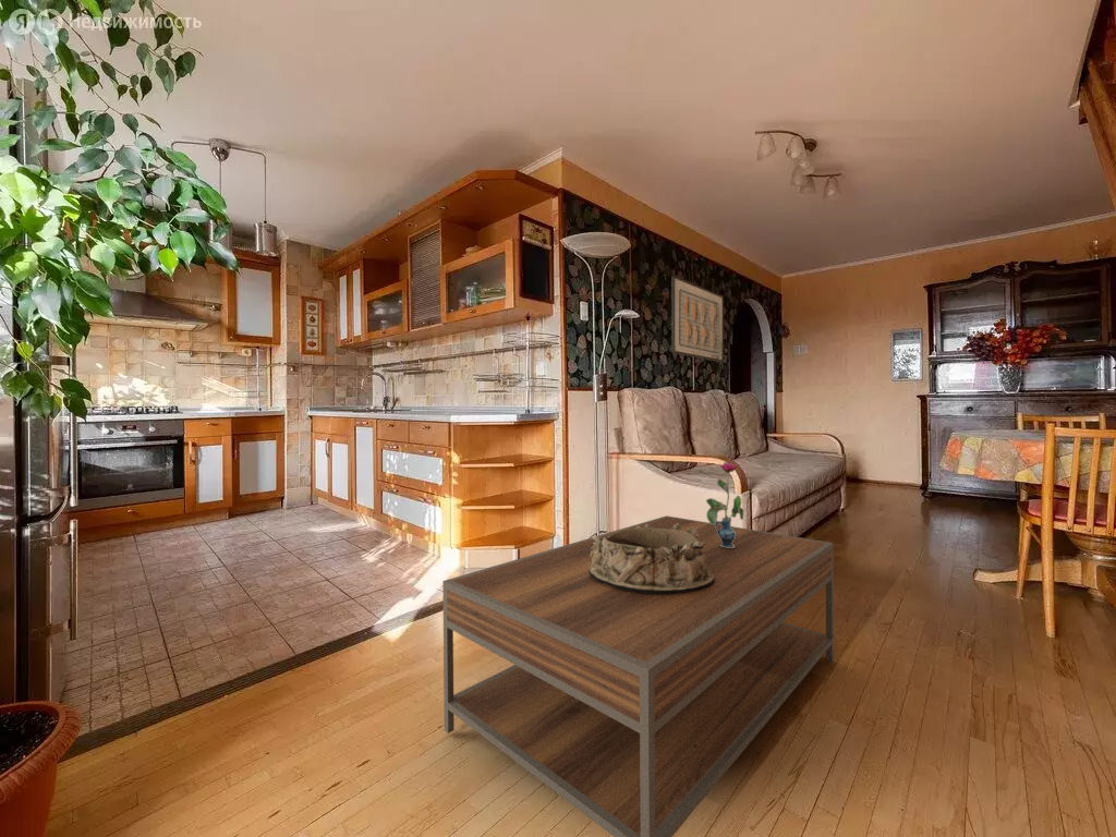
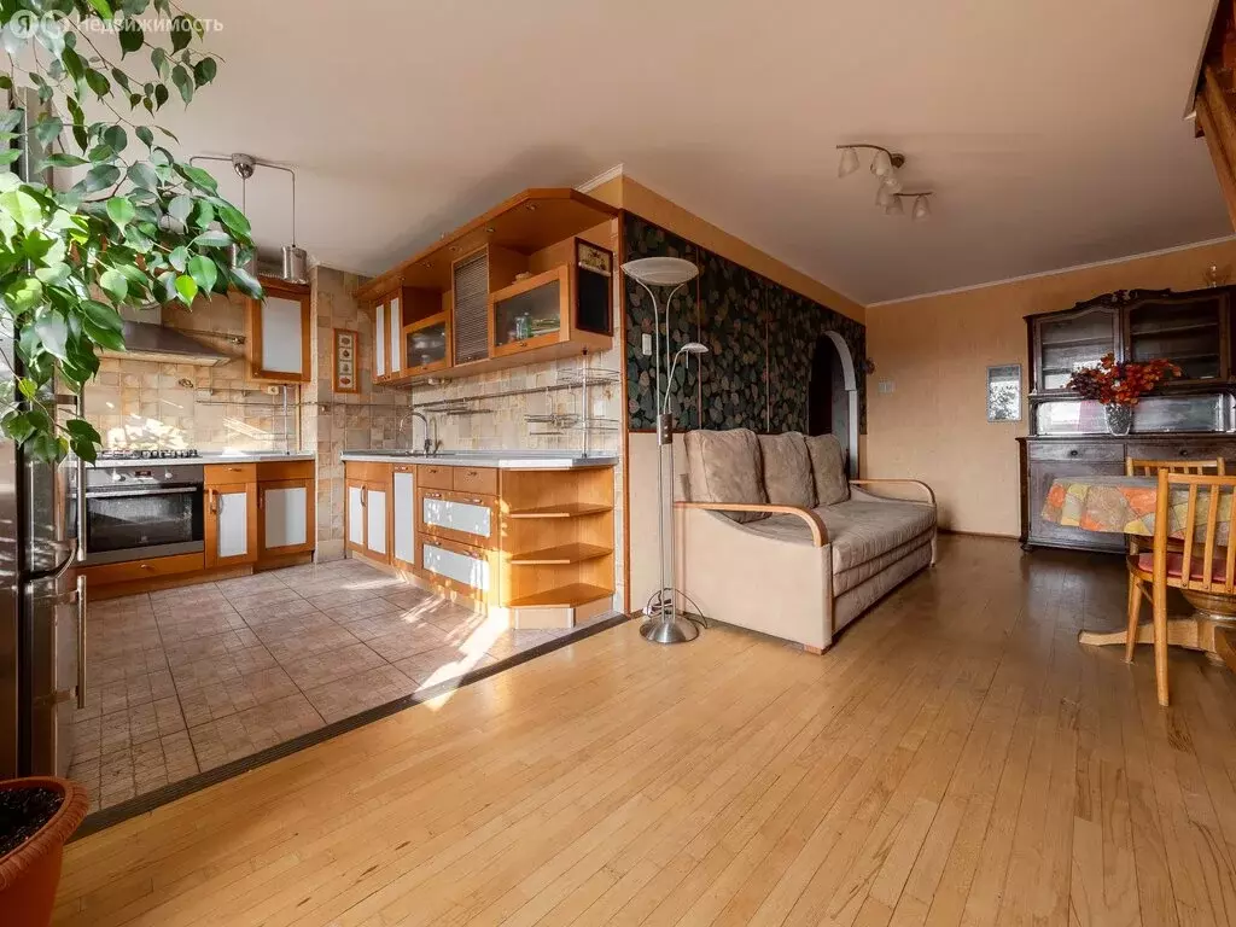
- vase (721, 504)
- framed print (700, 322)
- coffee table (656, 623)
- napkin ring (652, 553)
